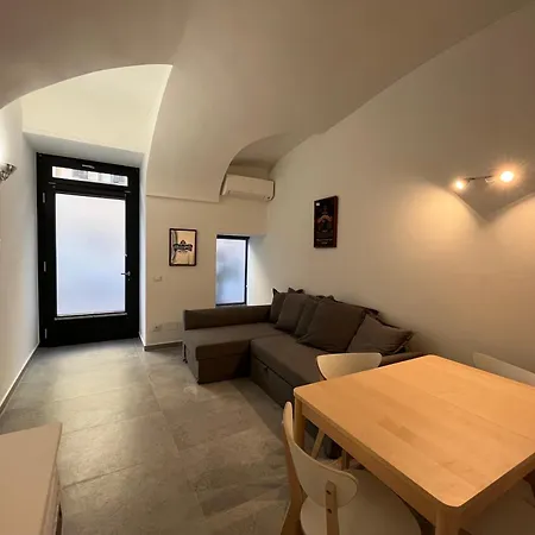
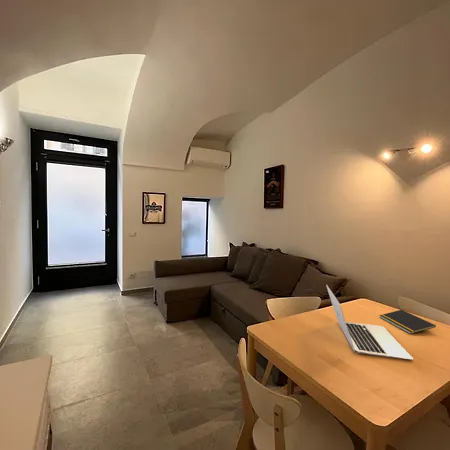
+ notepad (405, 320)
+ laptop (363, 324)
